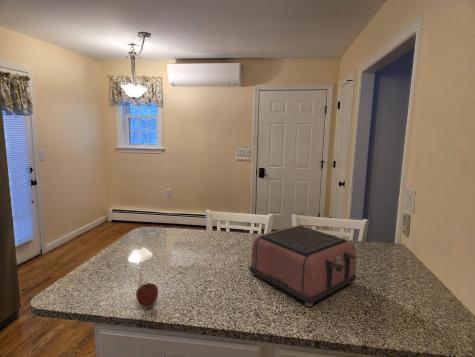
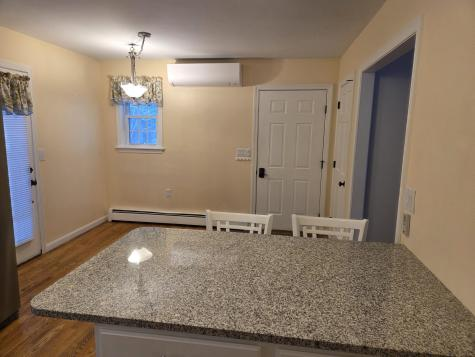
- toaster (305, 259)
- fruit (147, 294)
